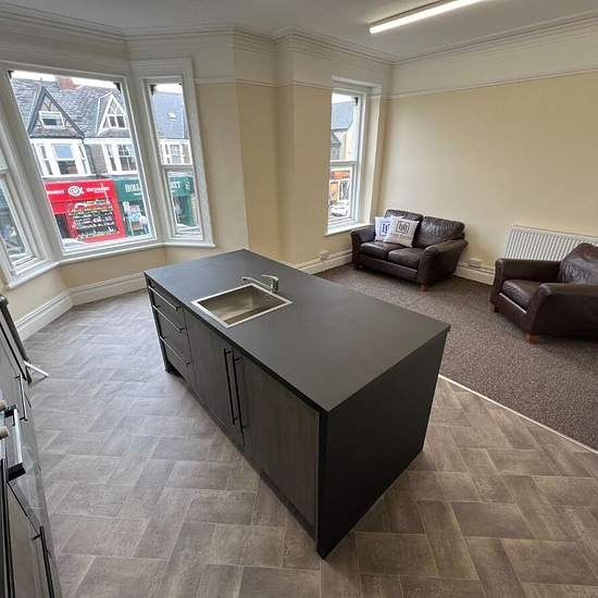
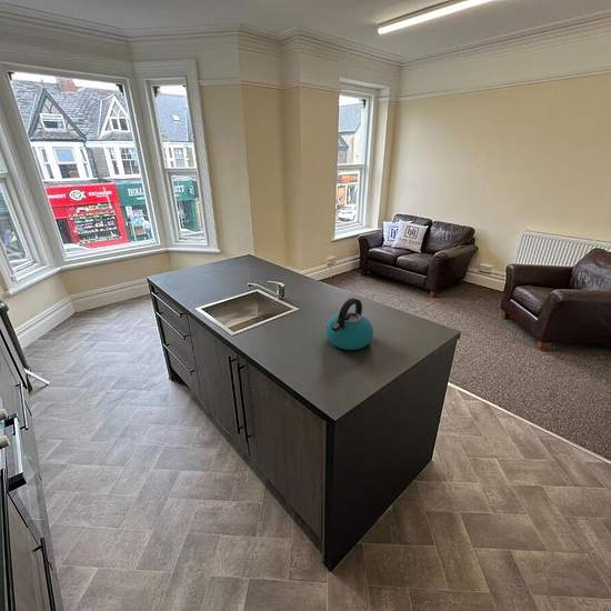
+ kettle (348, 321)
